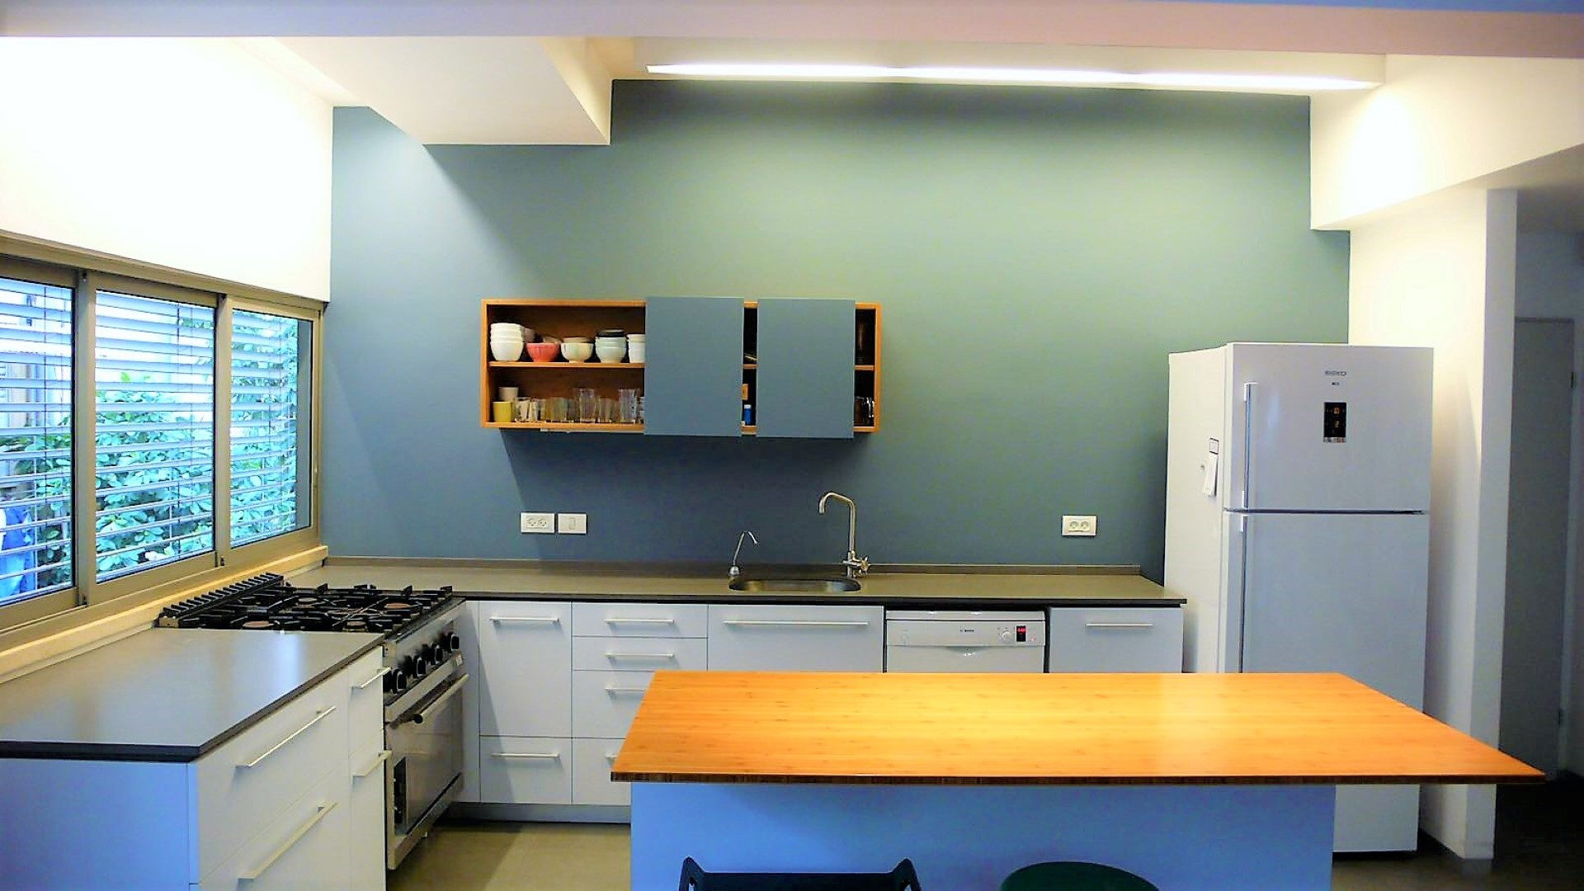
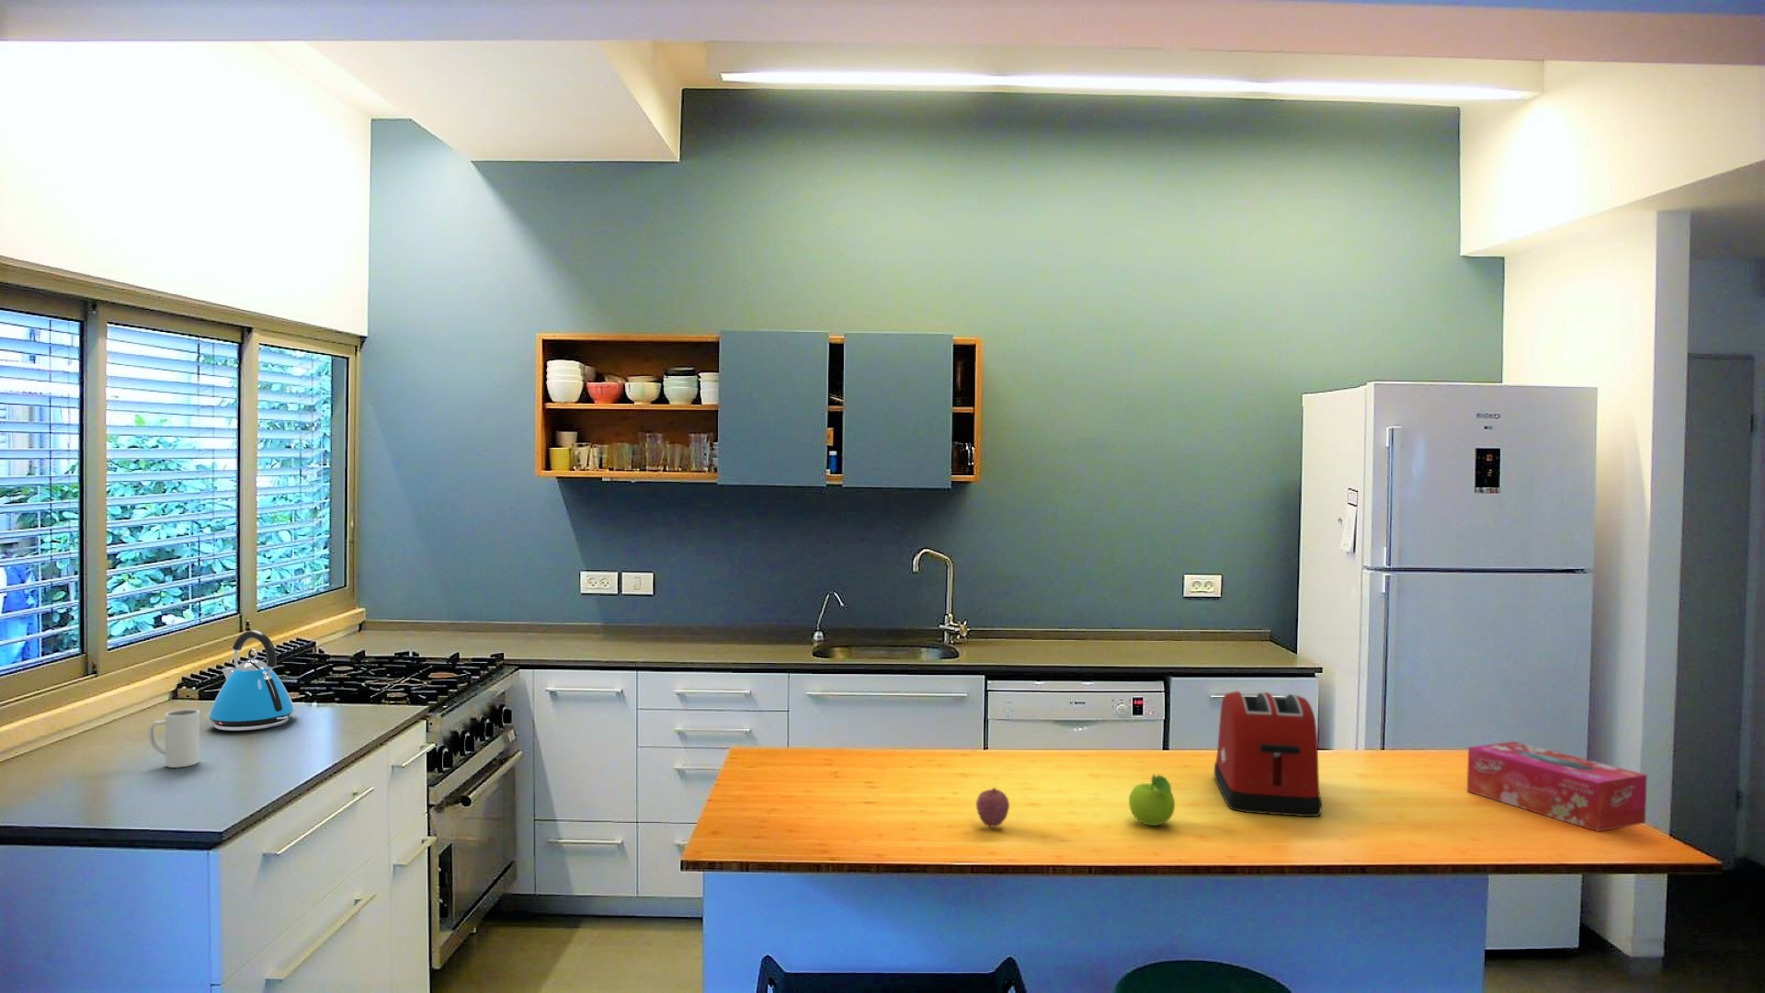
+ kettle (253, 677)
+ toaster (1266, 744)
+ tissue box (1553, 783)
+ fruit (1155, 800)
+ mug (173, 738)
+ fruit (992, 806)
